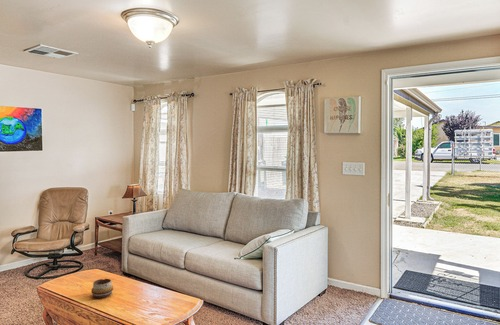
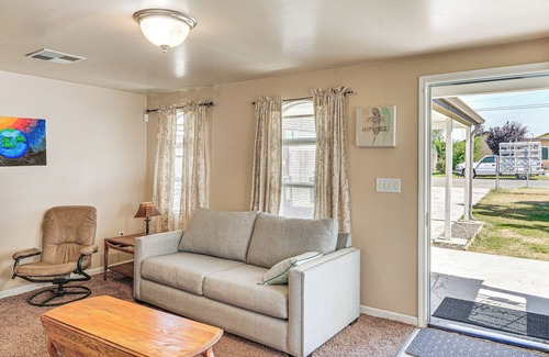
- decorative bowl (102, 288)
